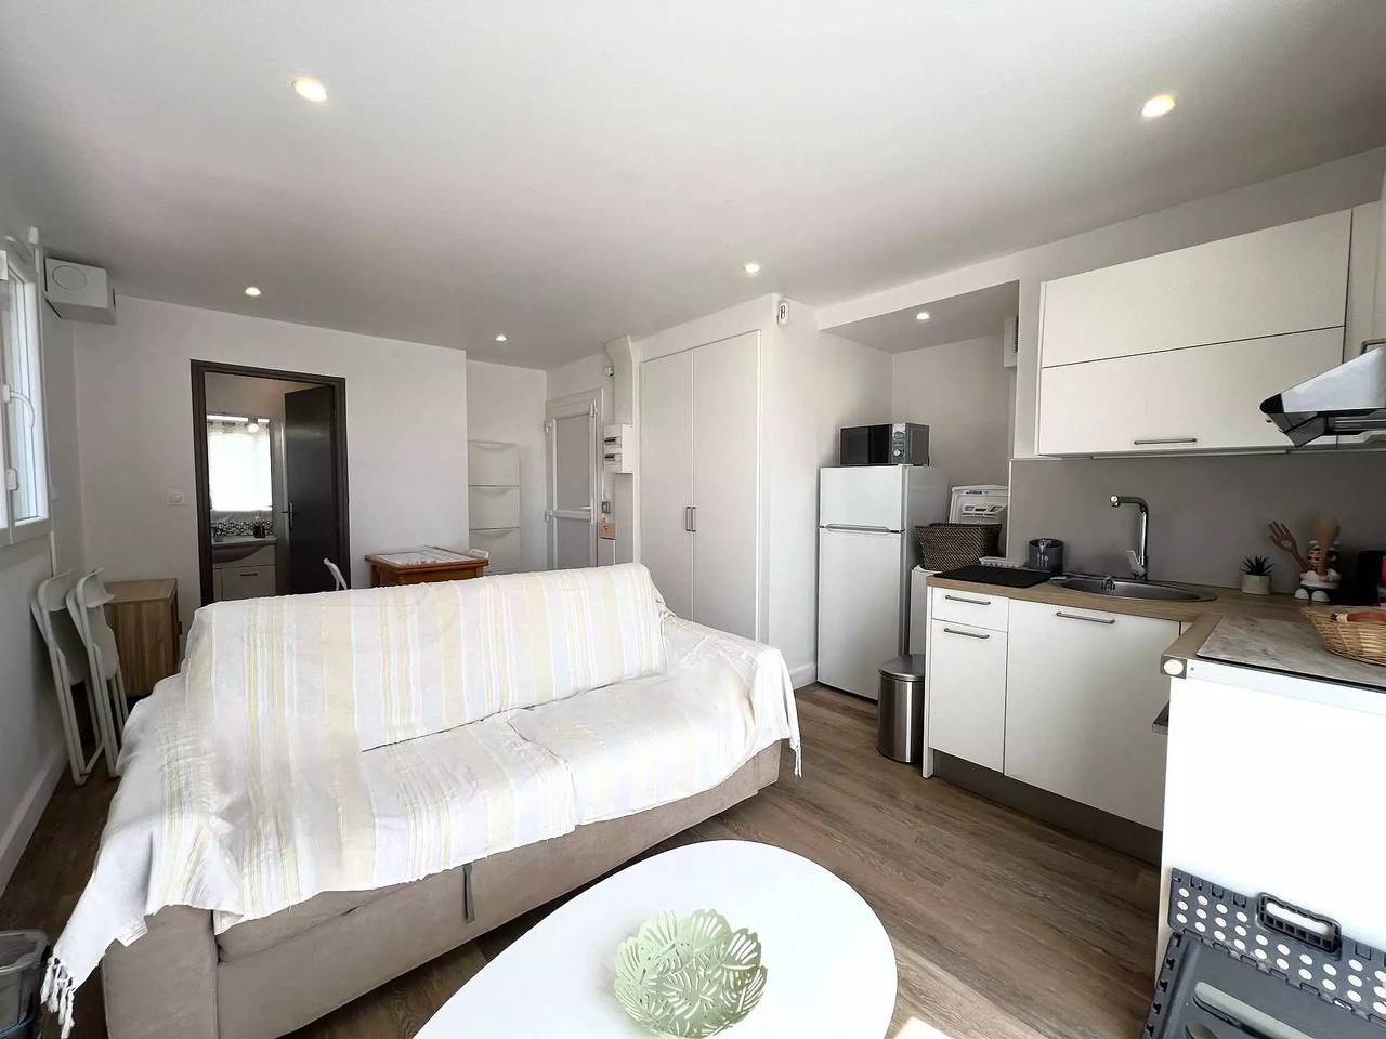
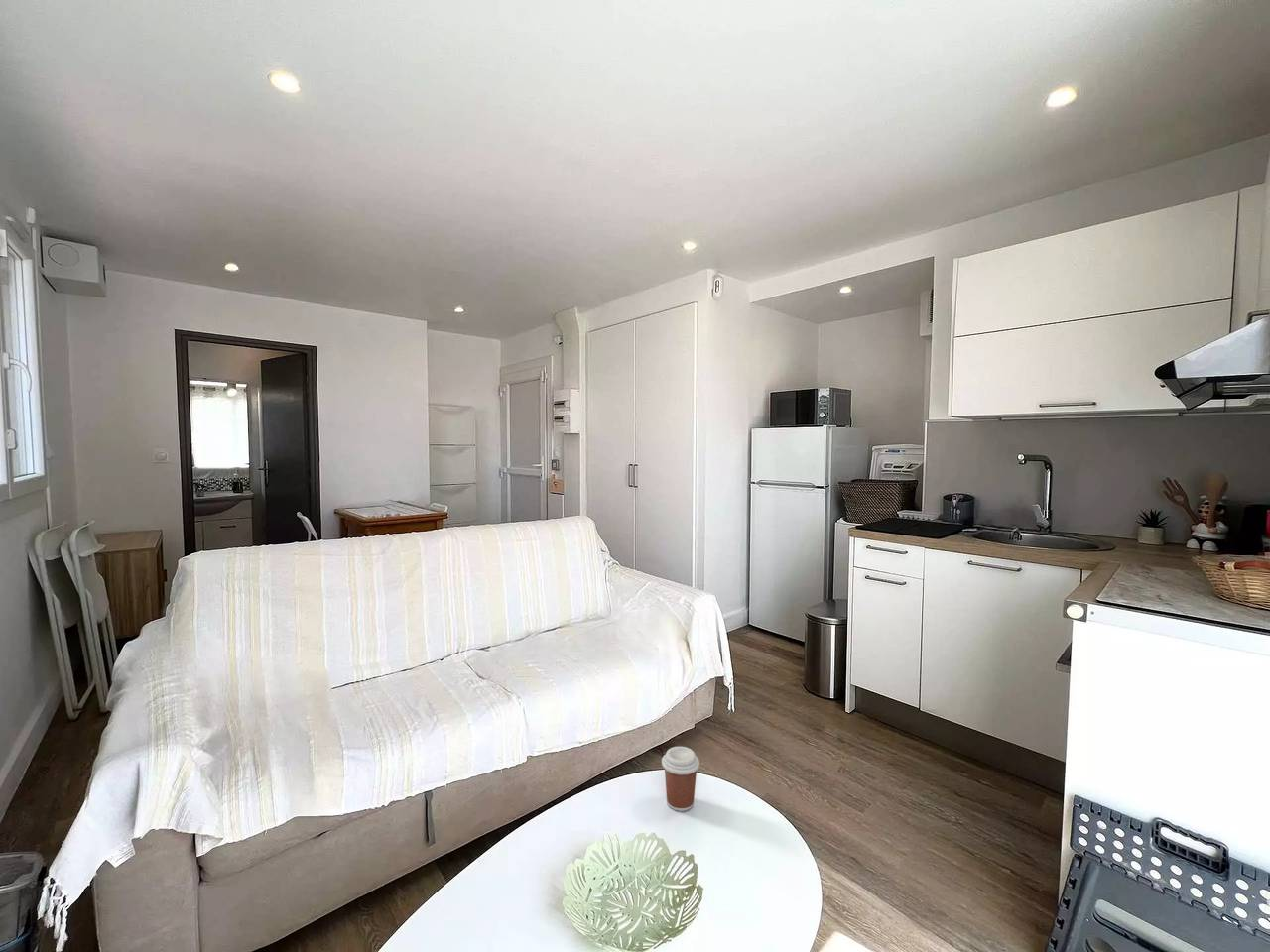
+ coffee cup (680, 777)
